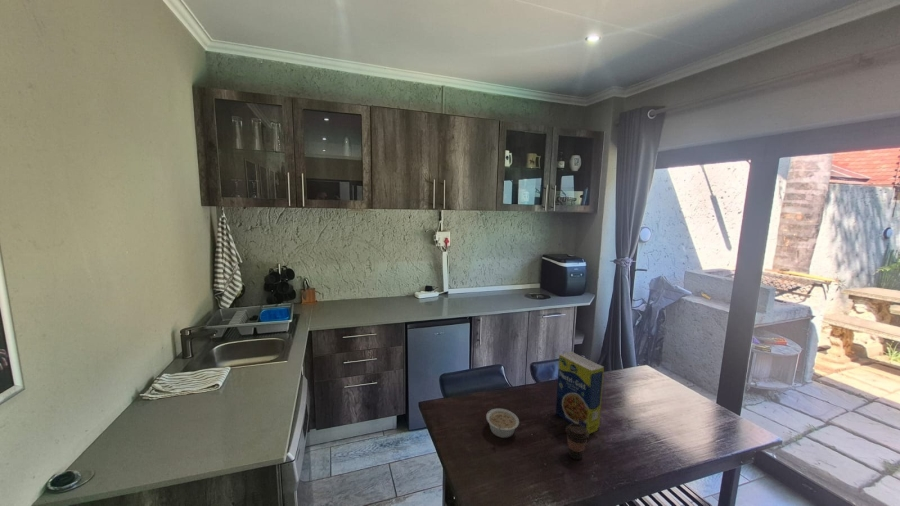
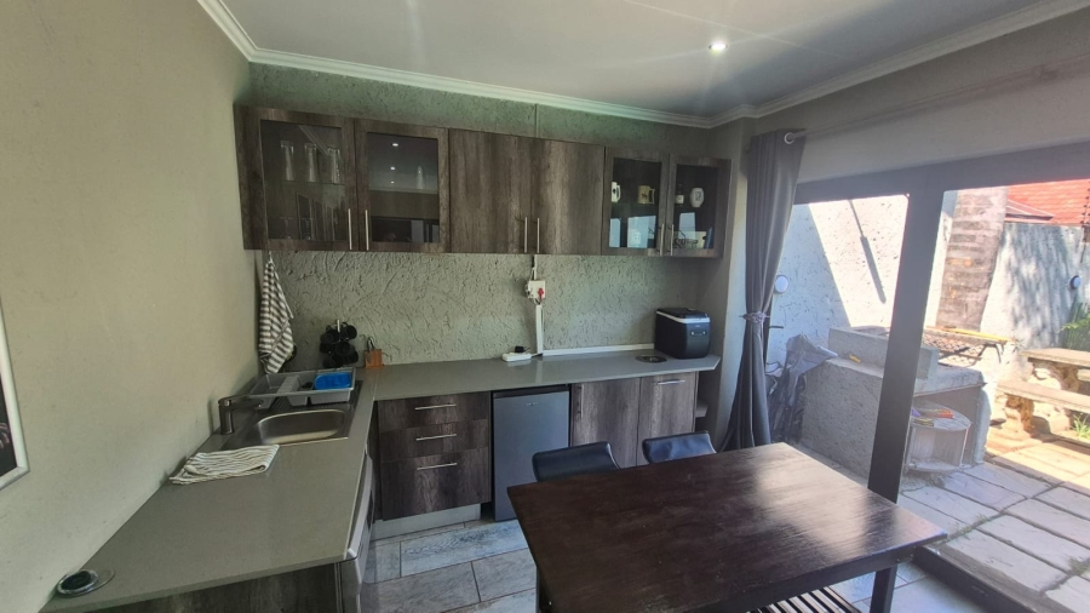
- legume (502, 424)
- legume (578, 391)
- coffee cup (576, 441)
